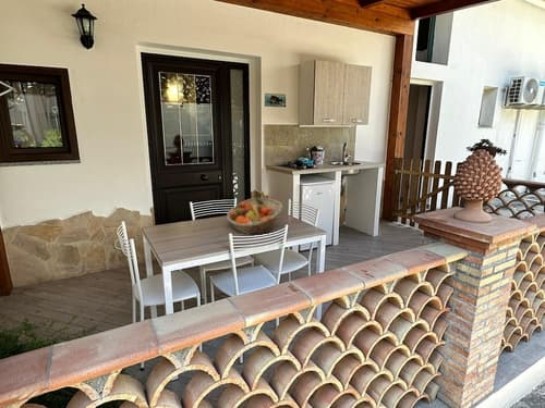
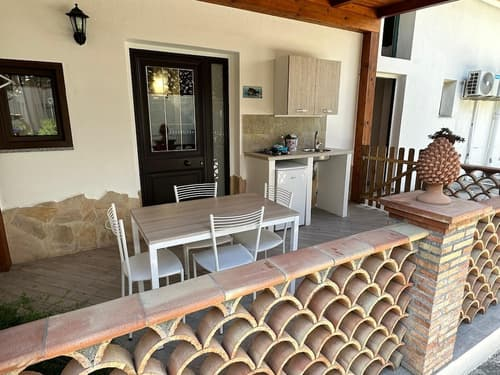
- fruit basket (254, 214)
